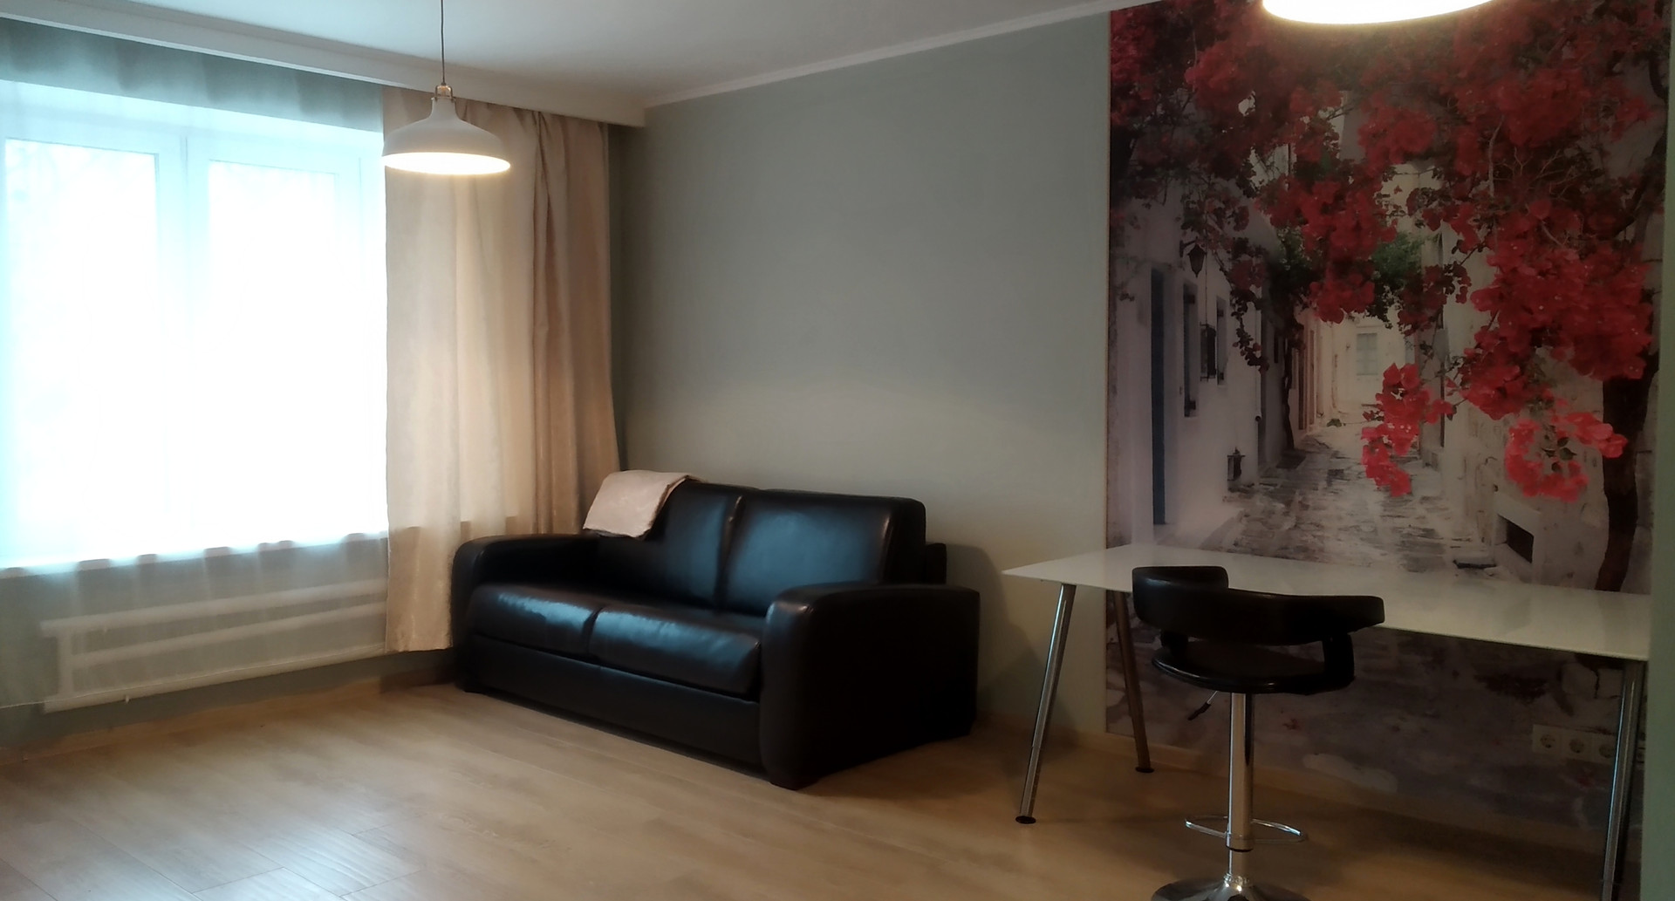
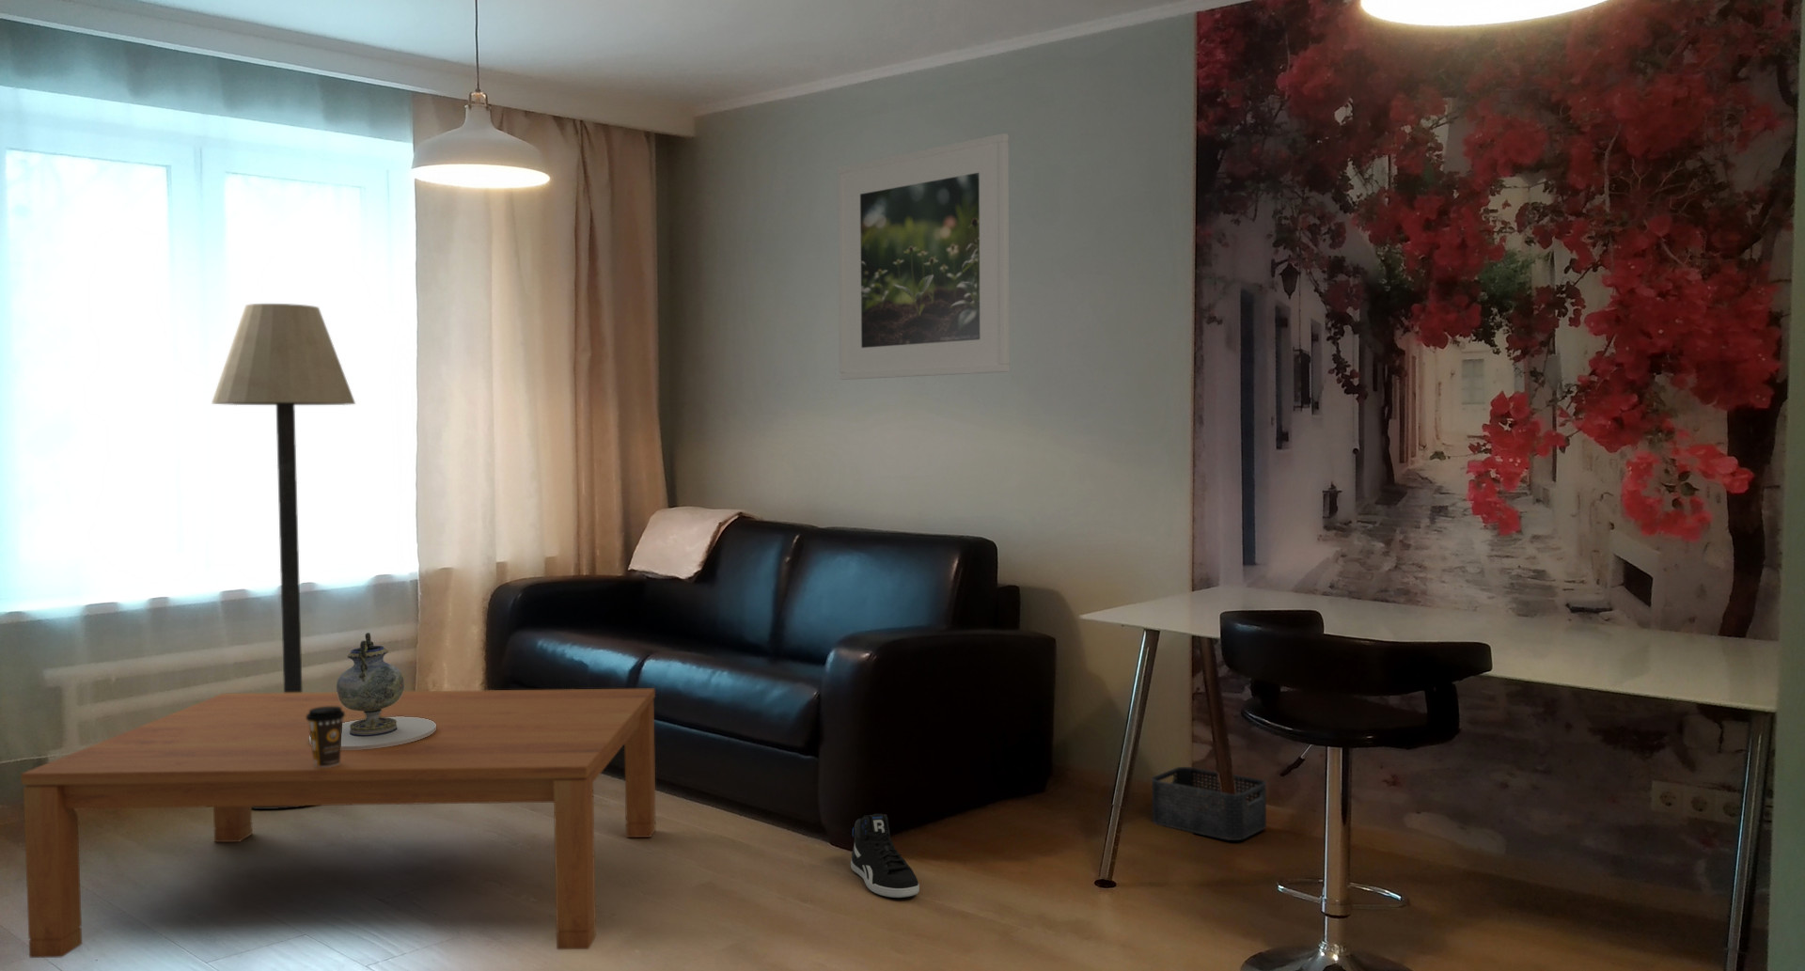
+ decorative vase (372, 685)
+ floor lamp (288, 551)
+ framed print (918, 264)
+ coffee cup (325, 735)
+ storage bin (1209, 802)
+ sneaker (881, 850)
+ coffee table (383, 804)
